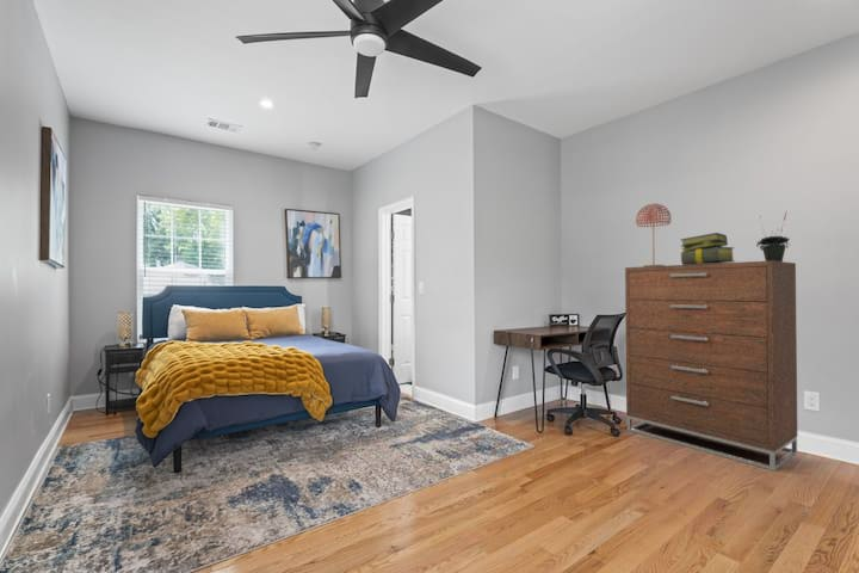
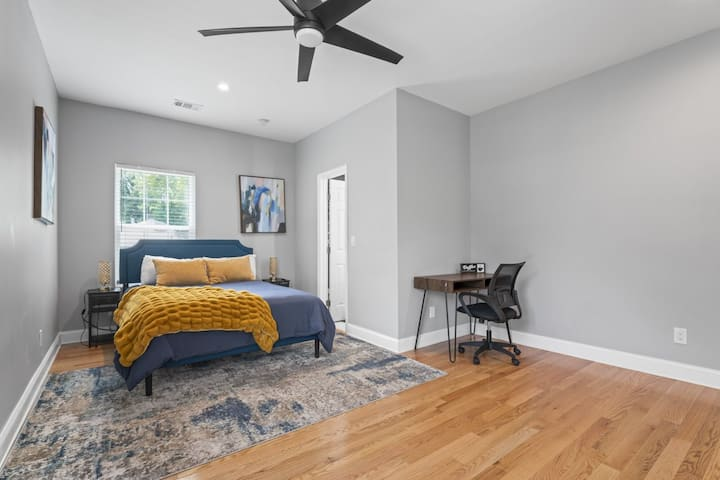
- dresser (704, 352)
- table lamp (653, 234)
- potted plant (773, 238)
- stack of books (704, 249)
